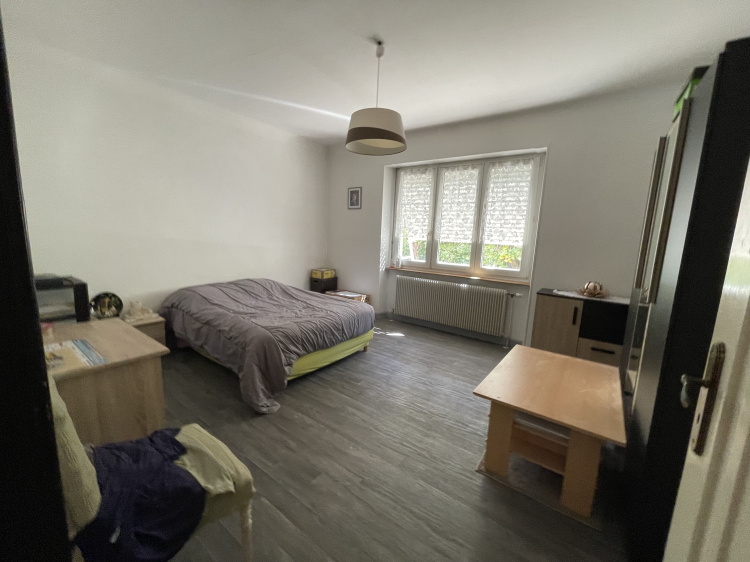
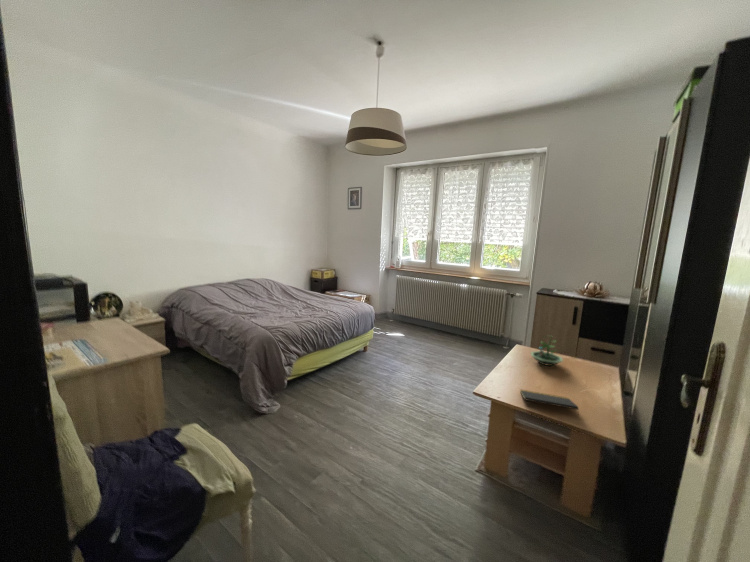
+ terrarium (549, 341)
+ notepad (547, 398)
